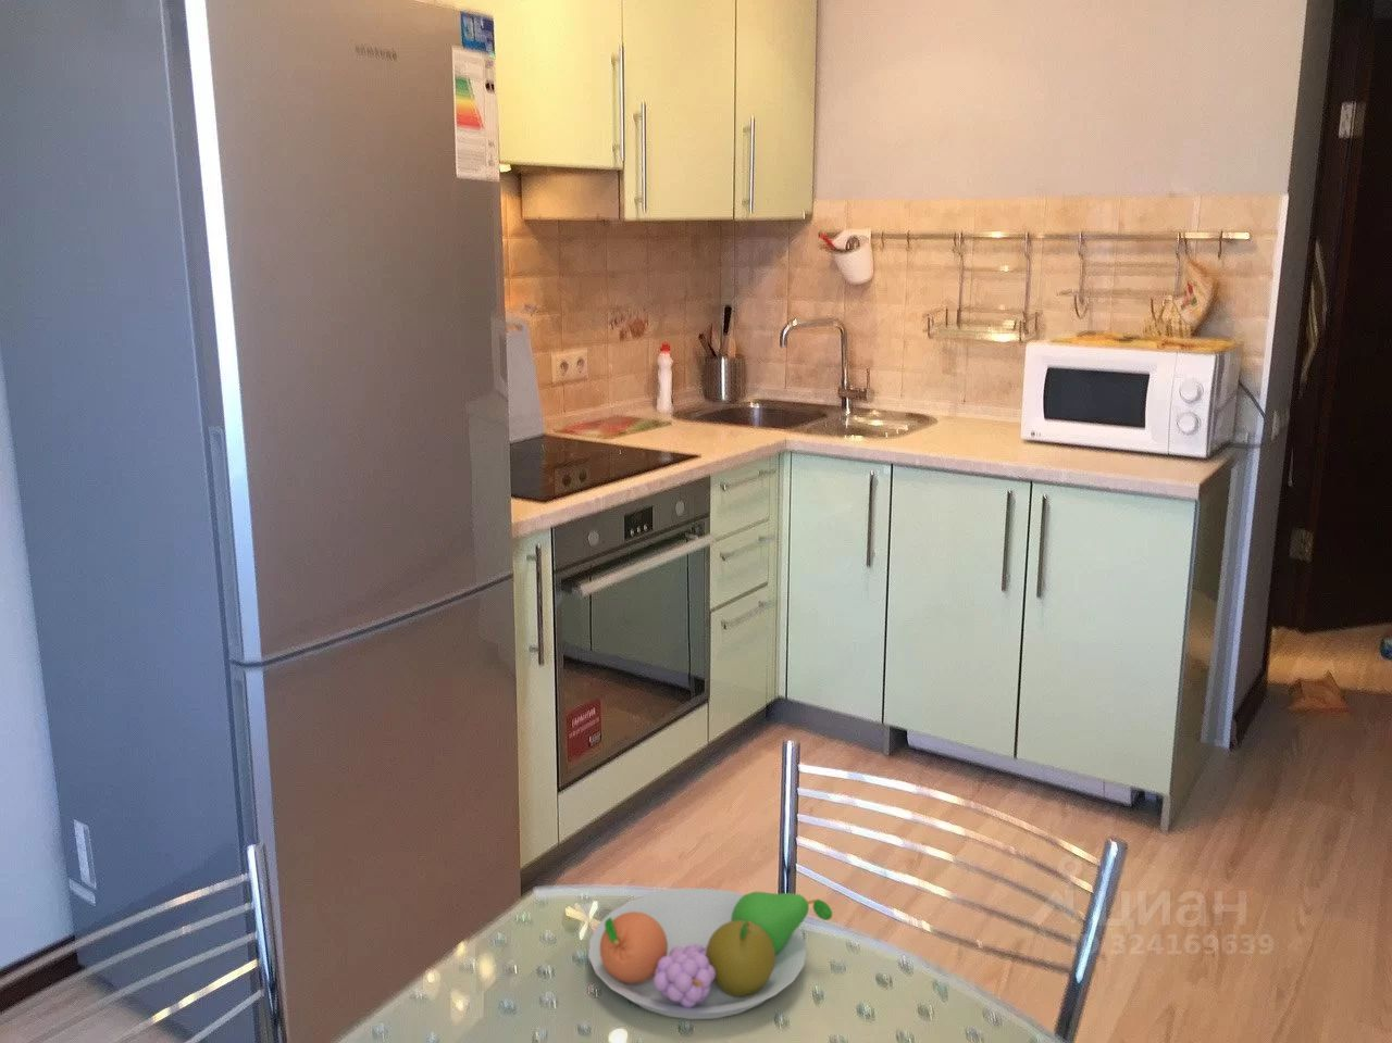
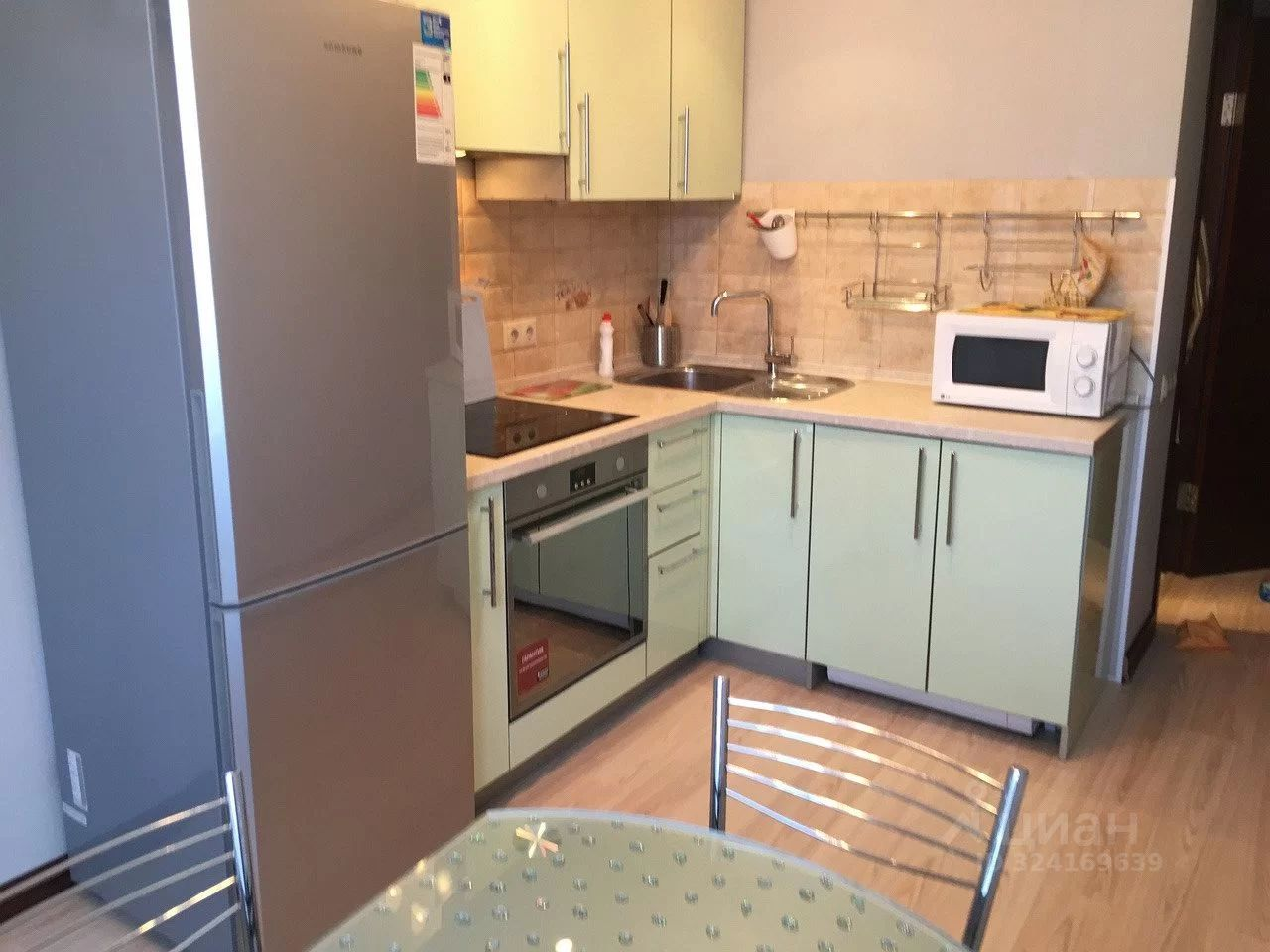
- fruit bowl (706, 927)
